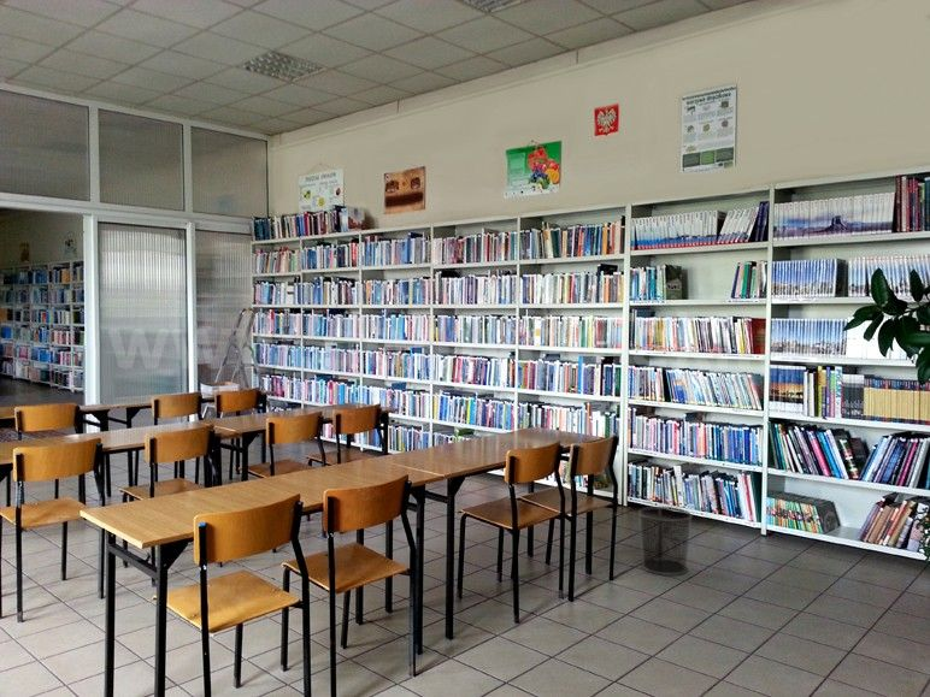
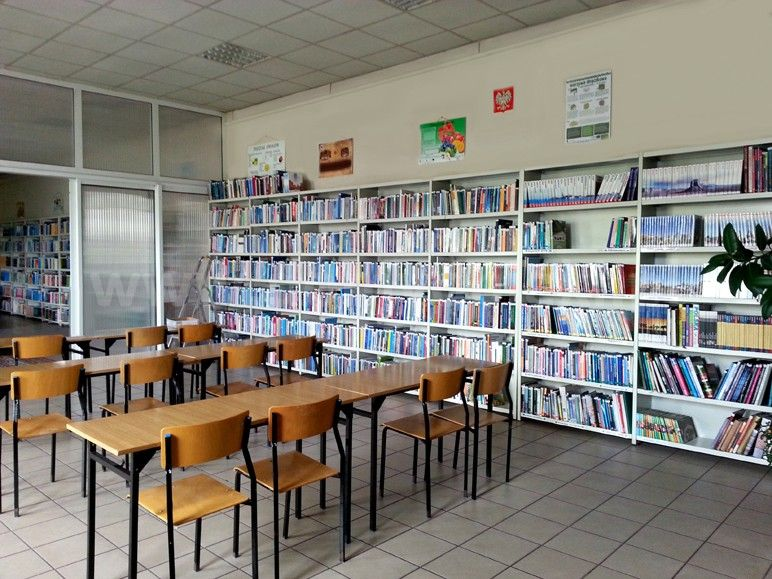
- waste bin (664, 539)
